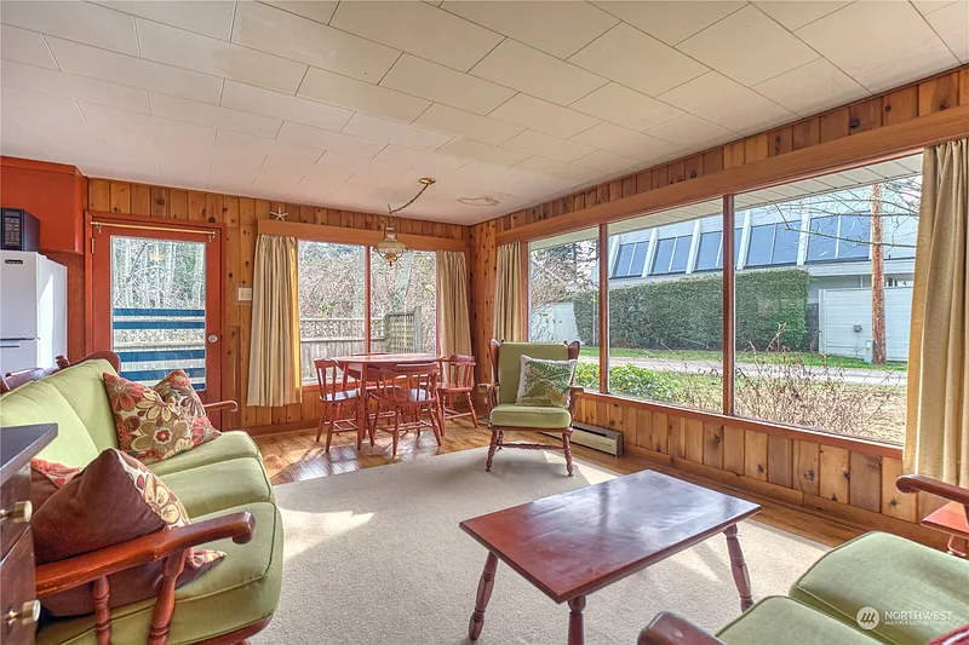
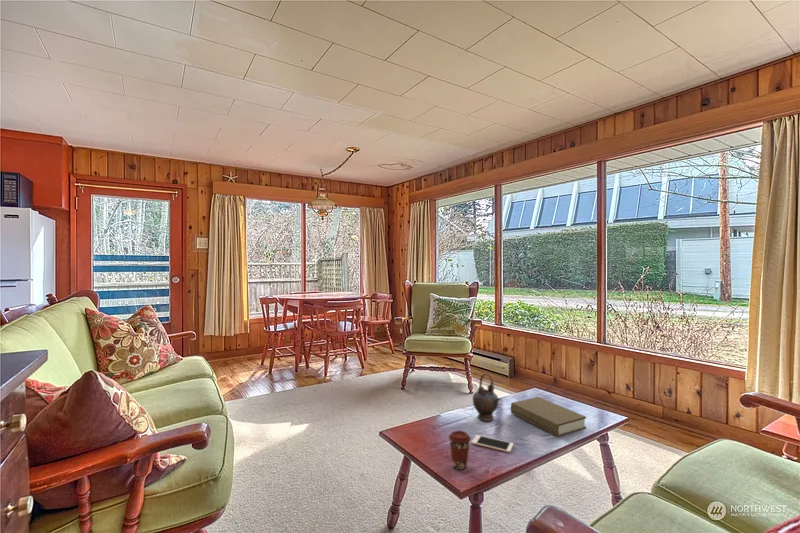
+ coffee cup (459, 450)
+ book (546, 415)
+ teapot (487, 396)
+ cell phone (492, 443)
